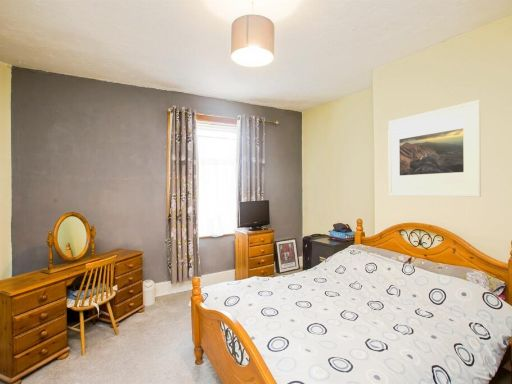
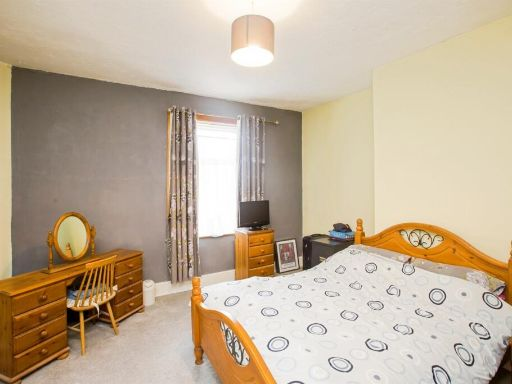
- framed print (428, 154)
